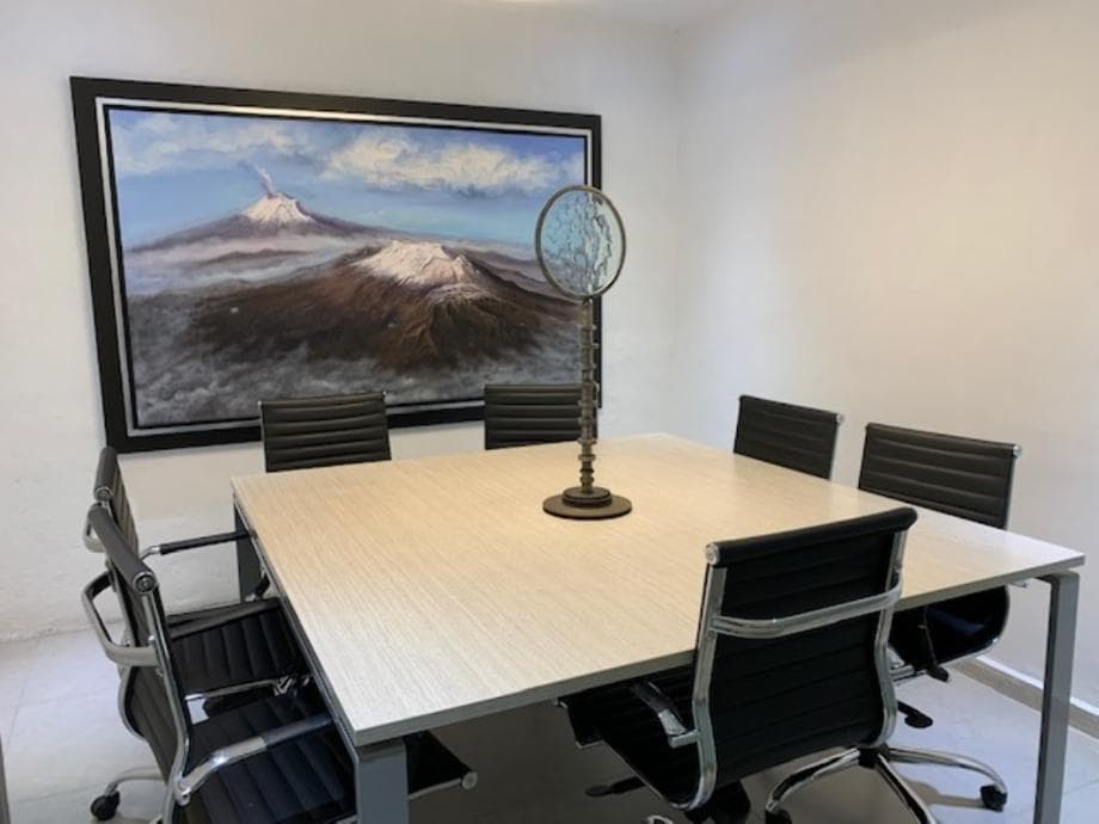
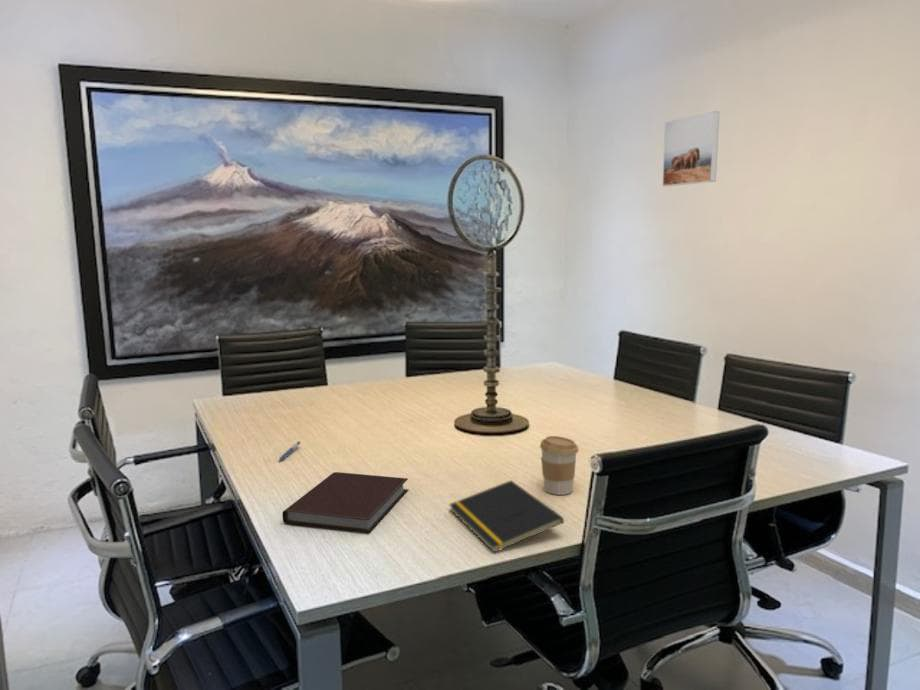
+ notebook (349, 499)
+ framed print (689, 150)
+ coffee cup (558, 464)
+ notepad (503, 513)
+ pen (289, 450)
